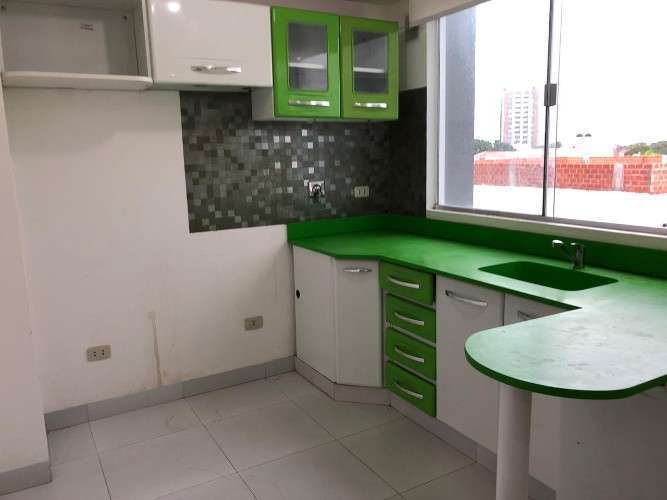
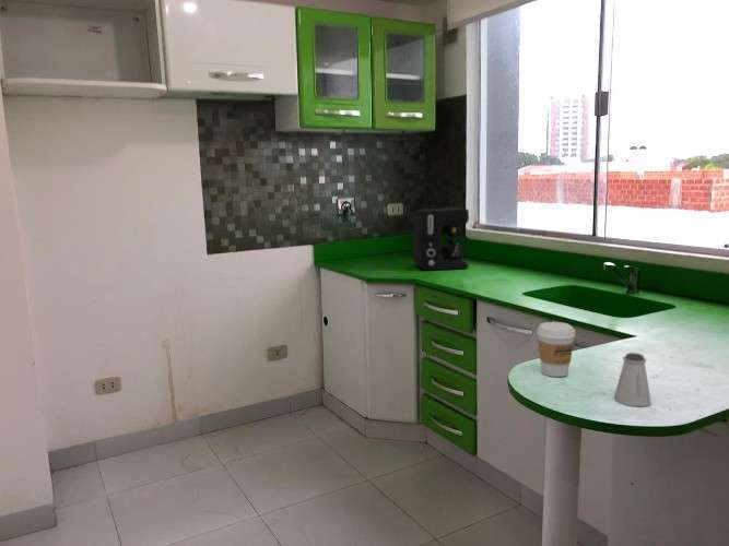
+ coffee cup (555, 348)
+ coffee maker (444, 237)
+ saltshaker (633, 377)
